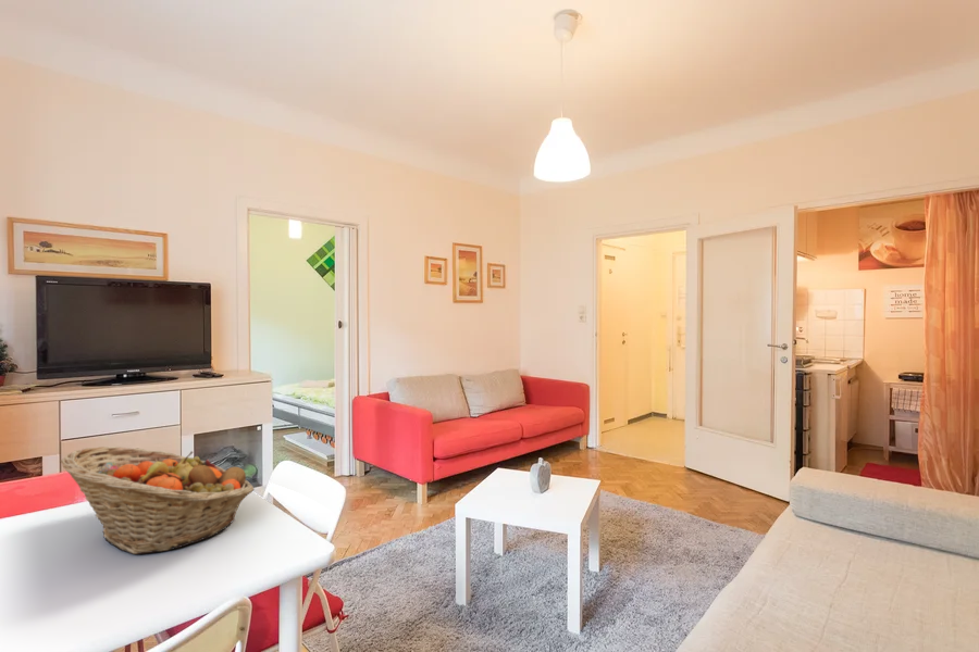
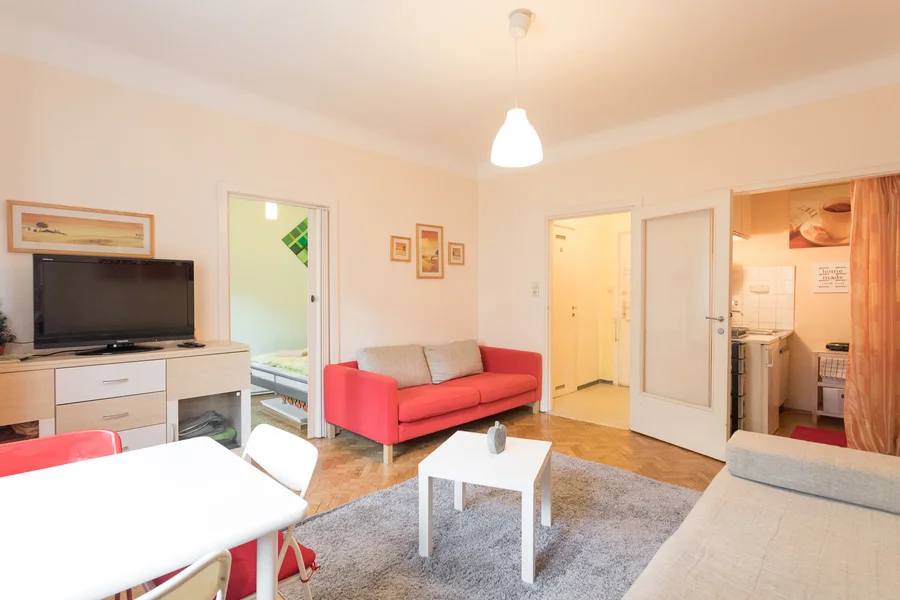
- fruit basket (163, 486)
